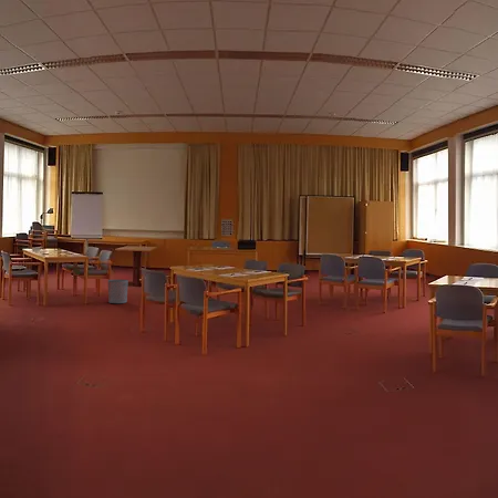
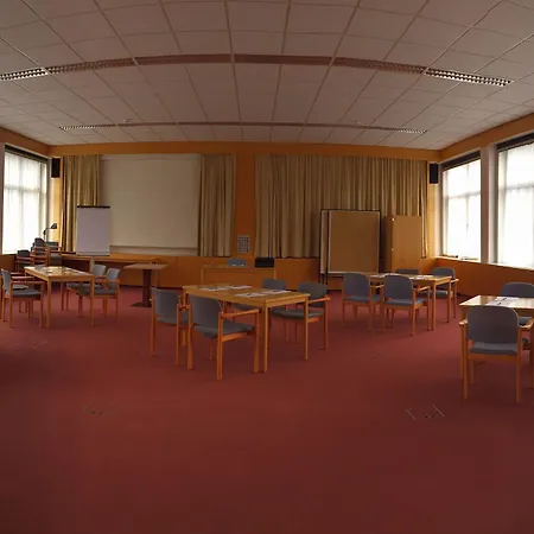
- waste bin (117, 291)
